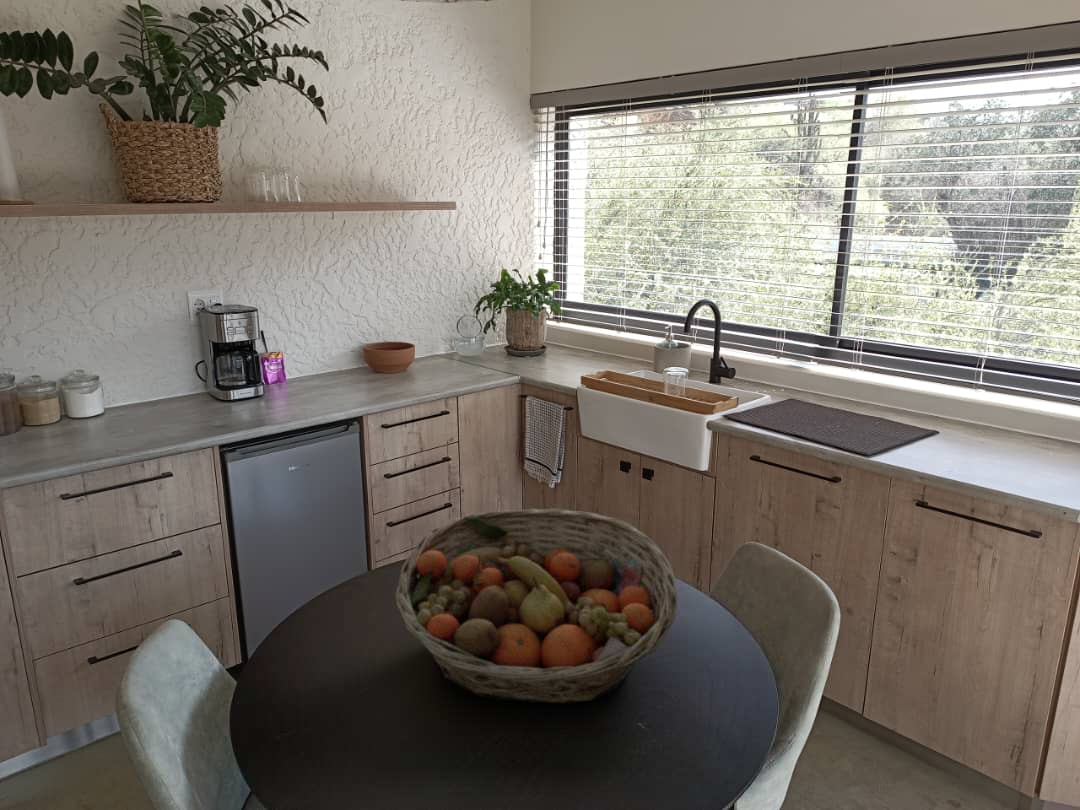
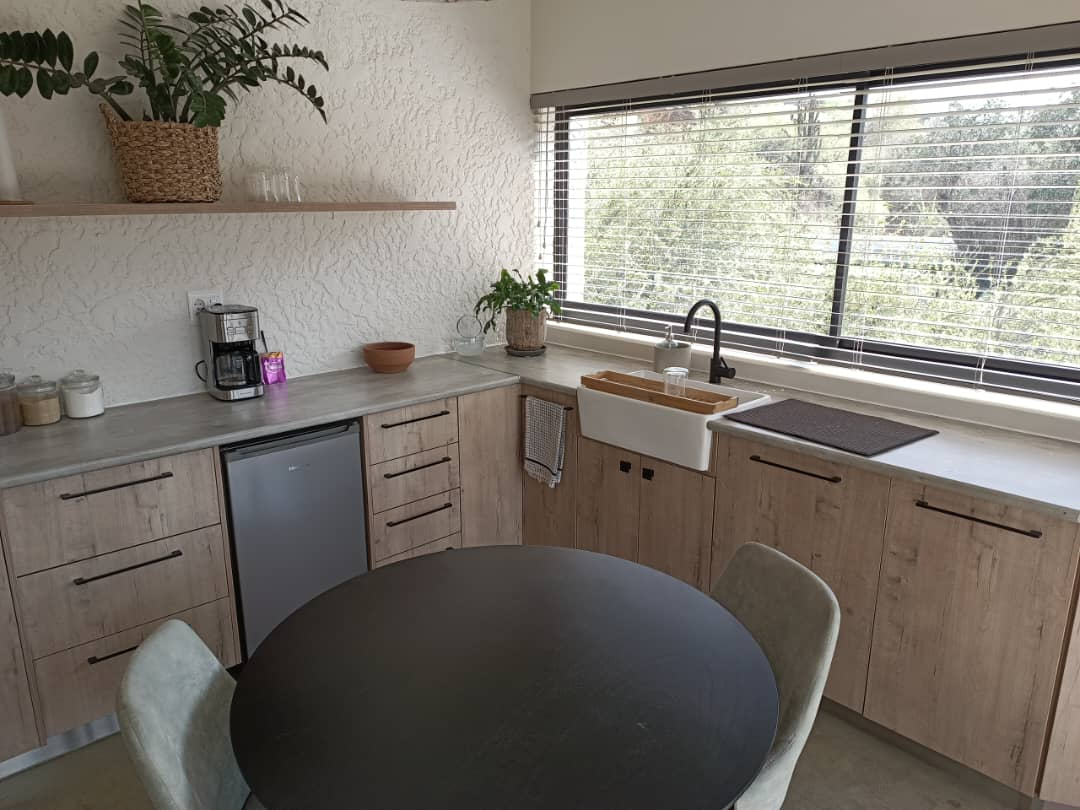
- fruit basket (535, 600)
